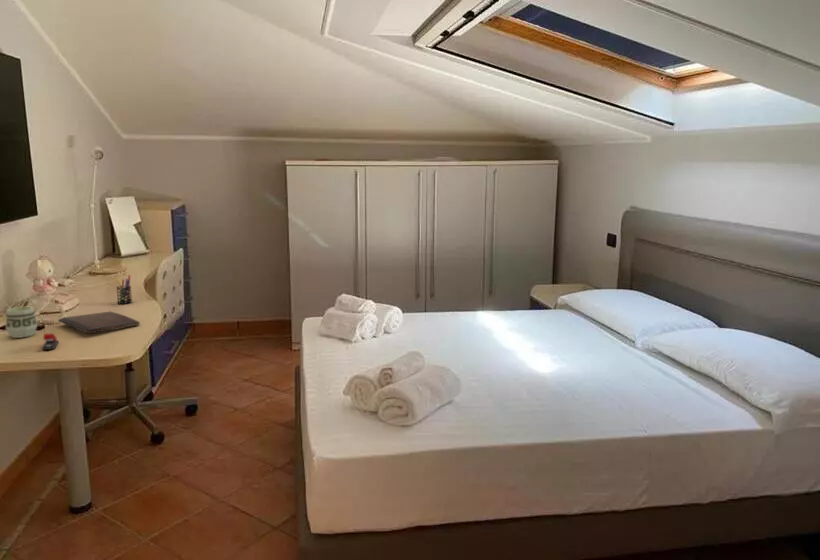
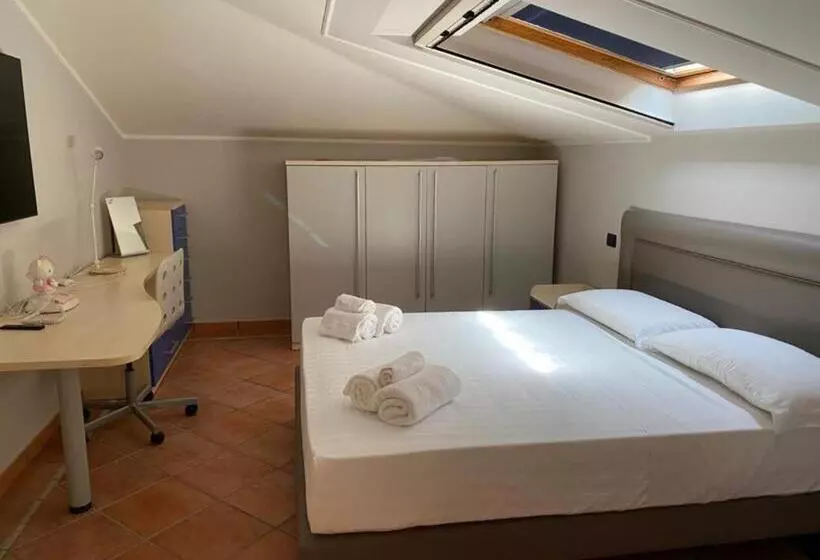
- pen holder (125, 288)
- stapler (49, 339)
- cup (21, 322)
- book (99, 321)
